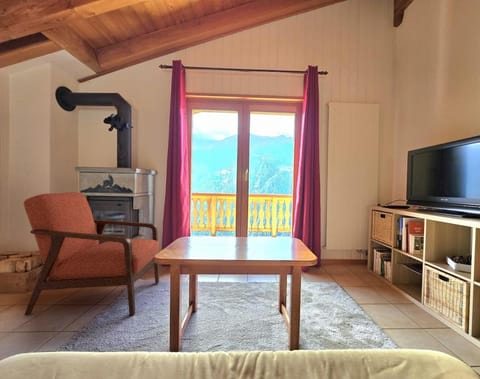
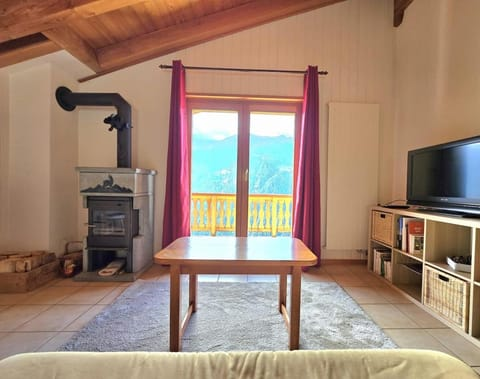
- chair (99, 245)
